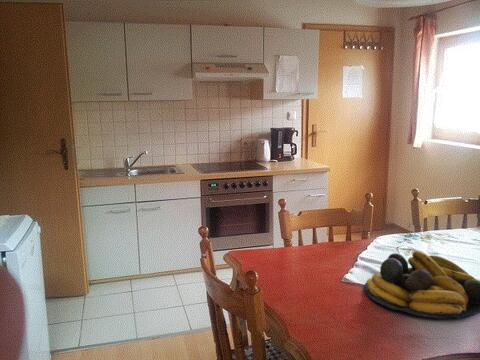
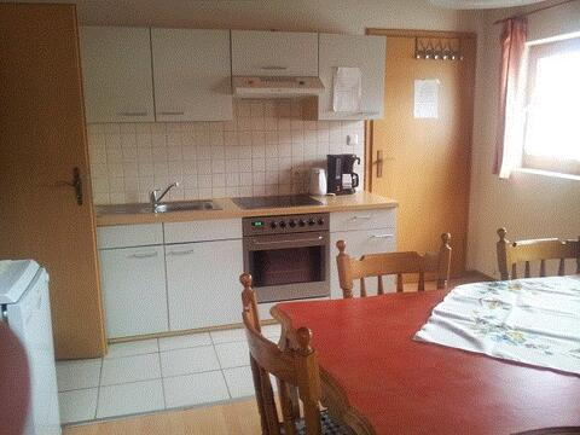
- fruit bowl (423, 275)
